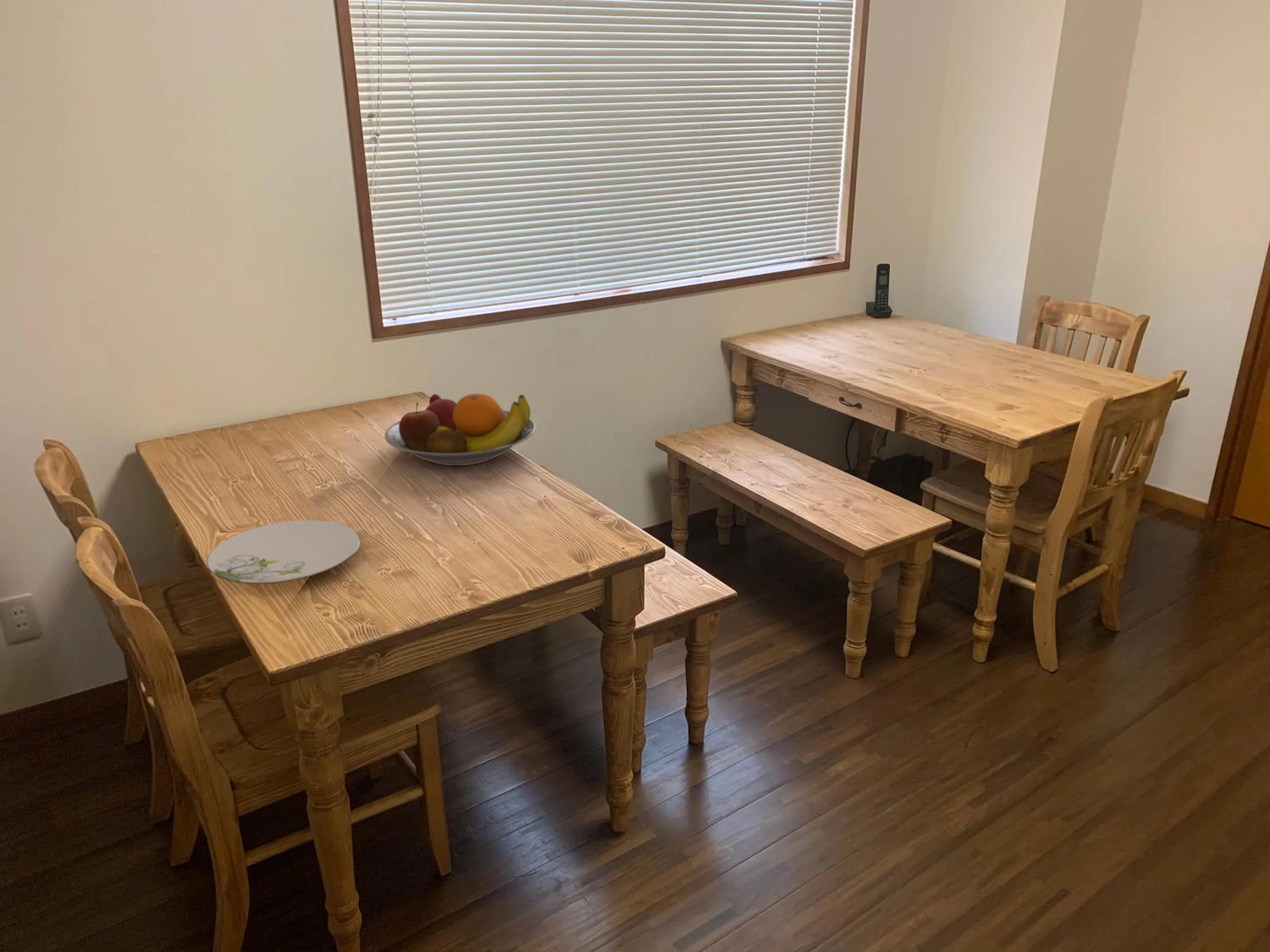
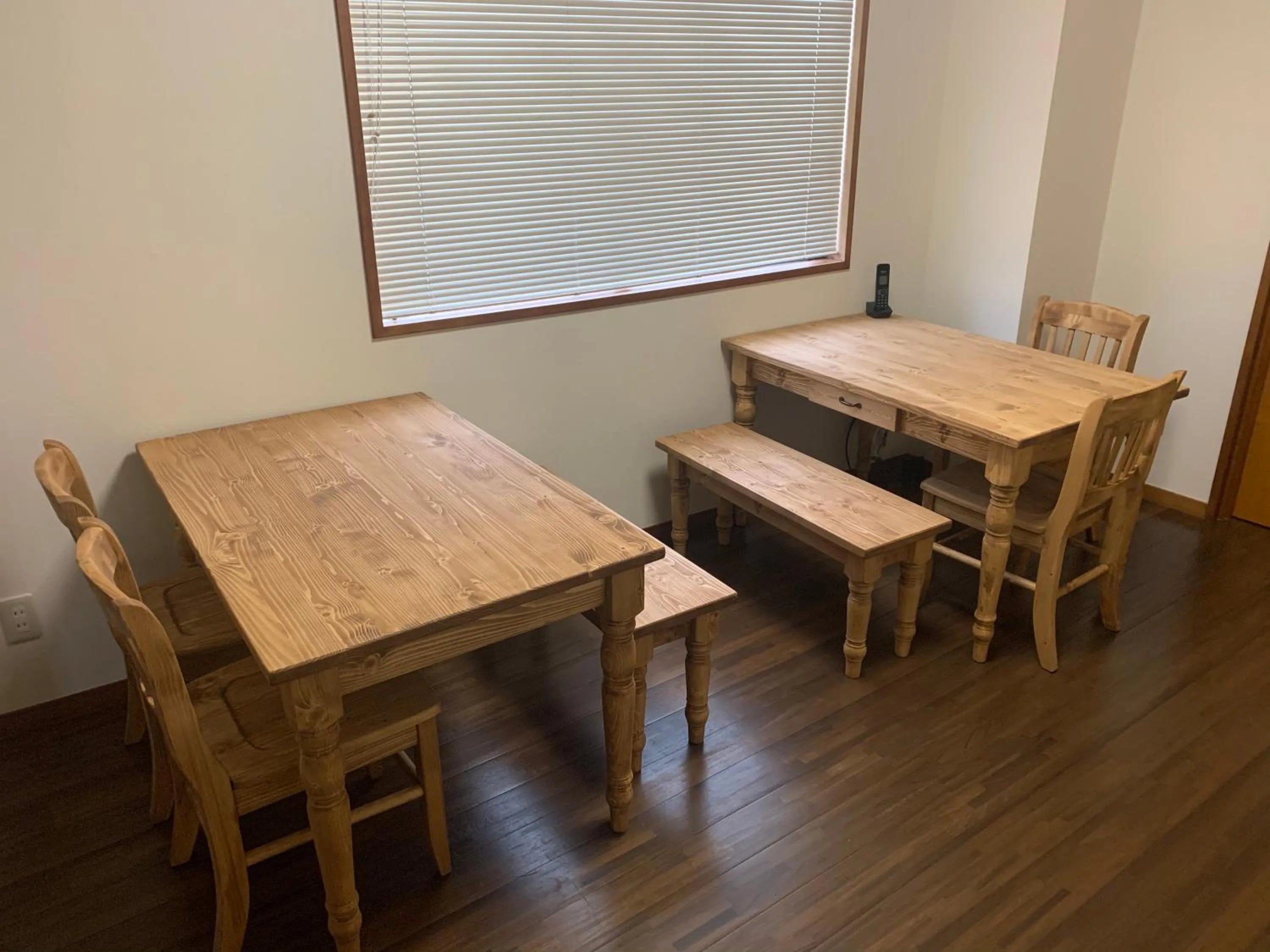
- fruit bowl (461, 424)
- plate (287, 557)
